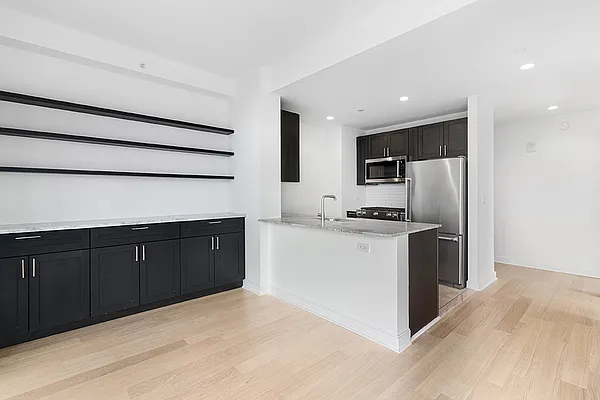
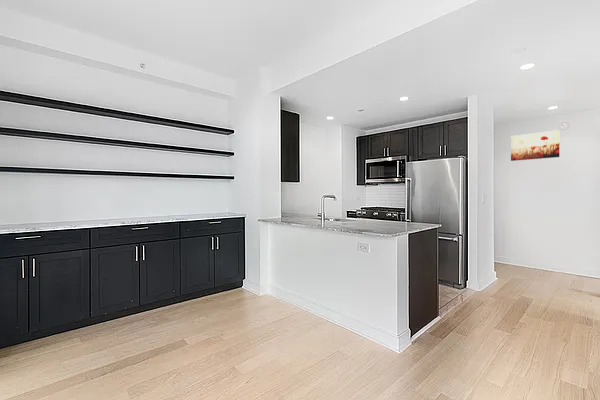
+ wall art (534, 146)
